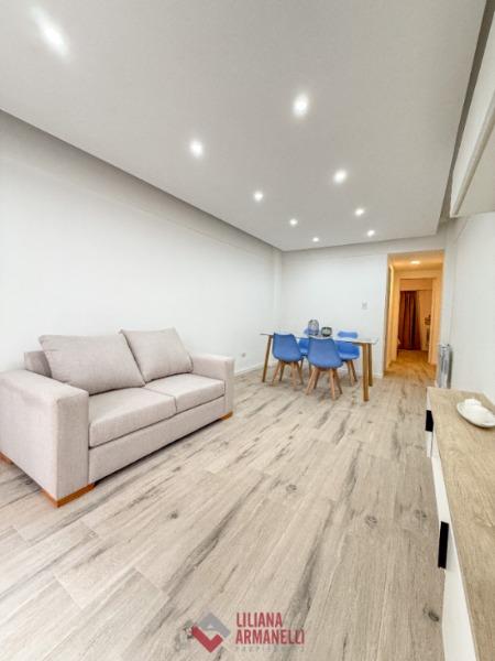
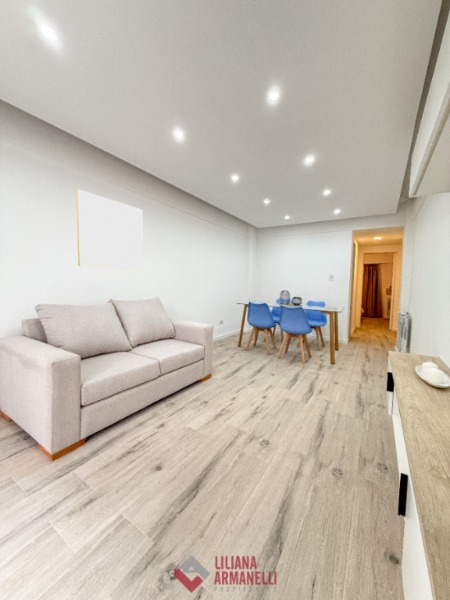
+ wall art (113, 234)
